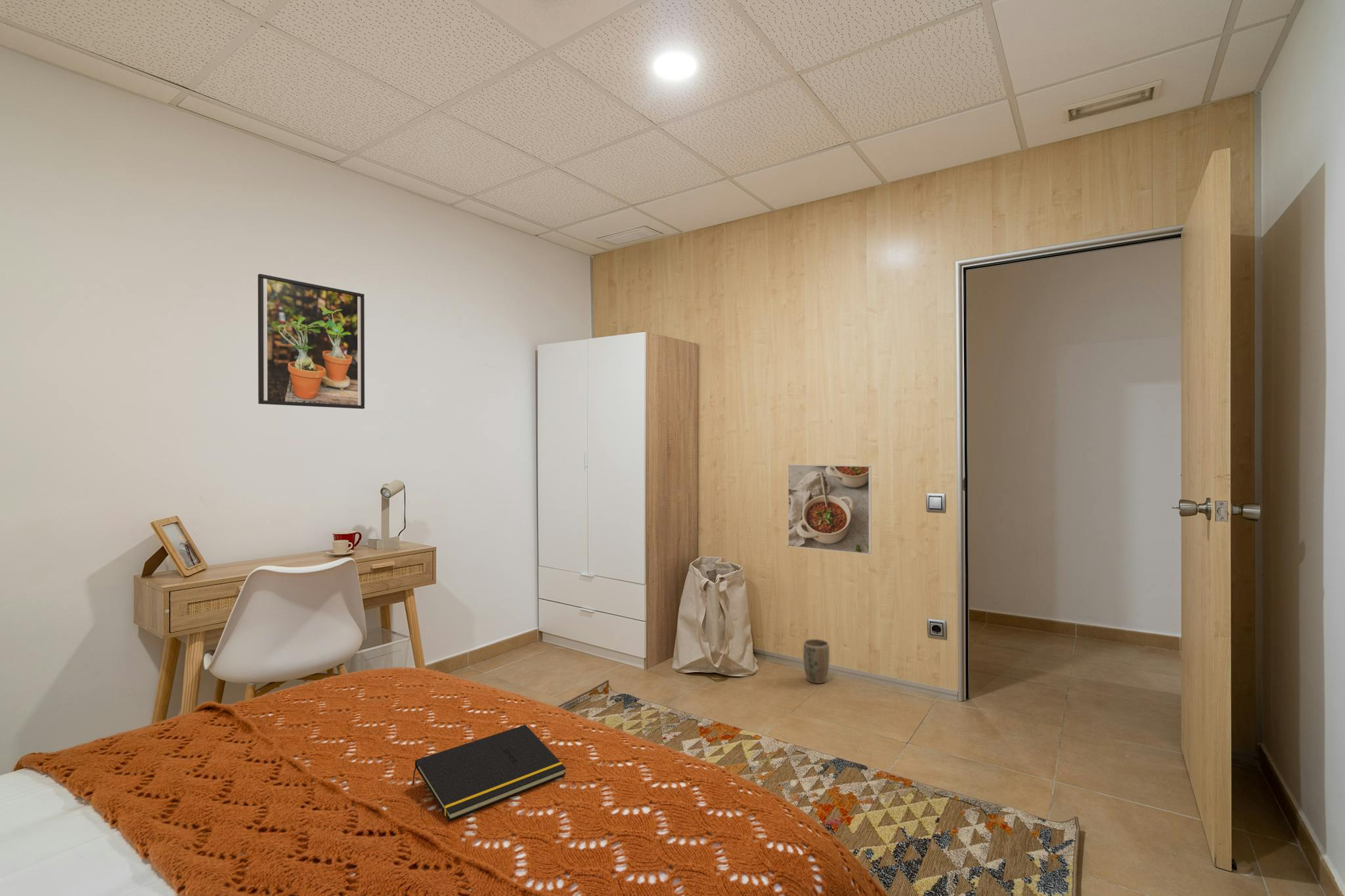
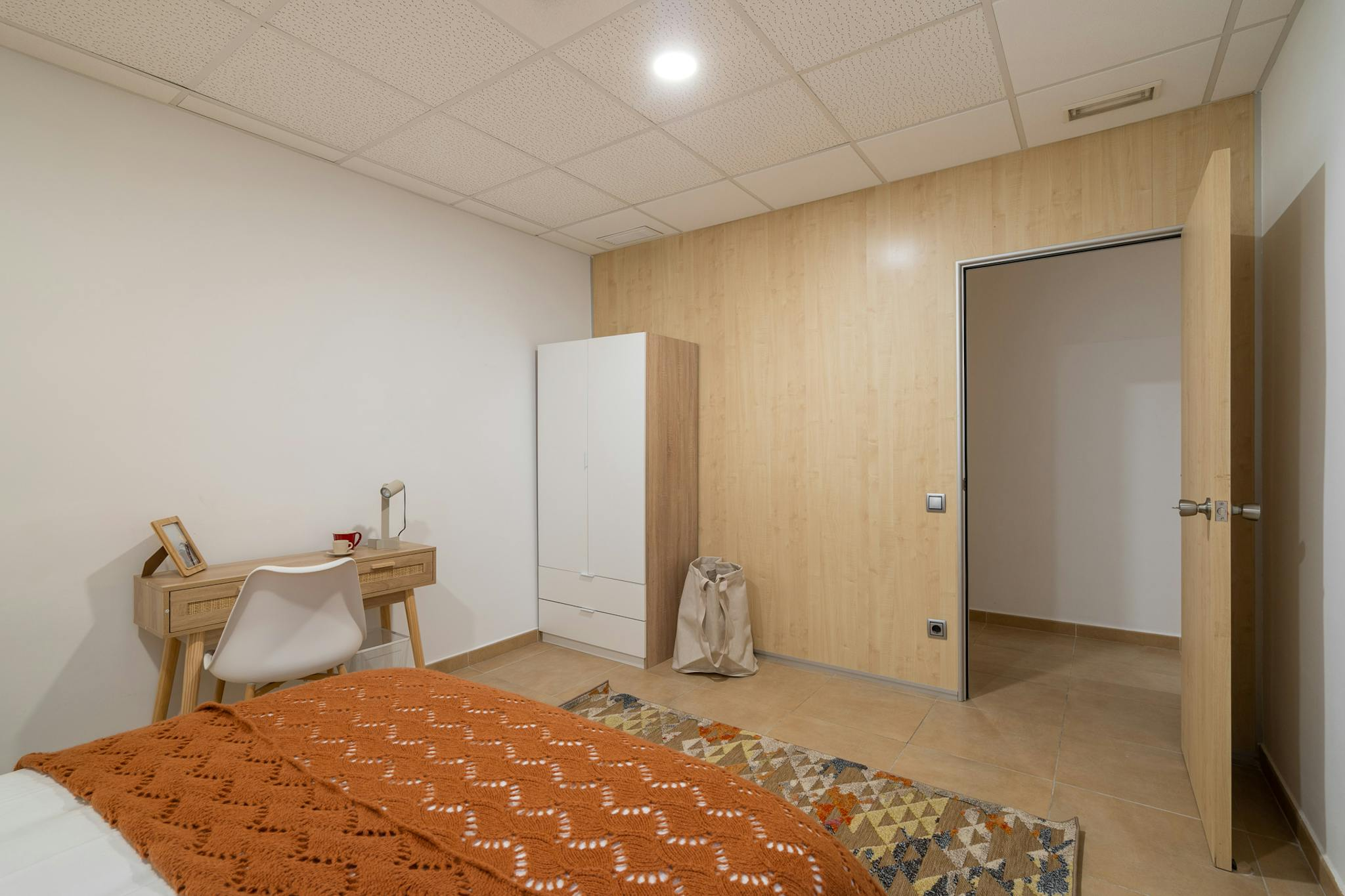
- plant pot (816, 661)
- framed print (314, 345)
- notepad (491, 767)
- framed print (828, 507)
